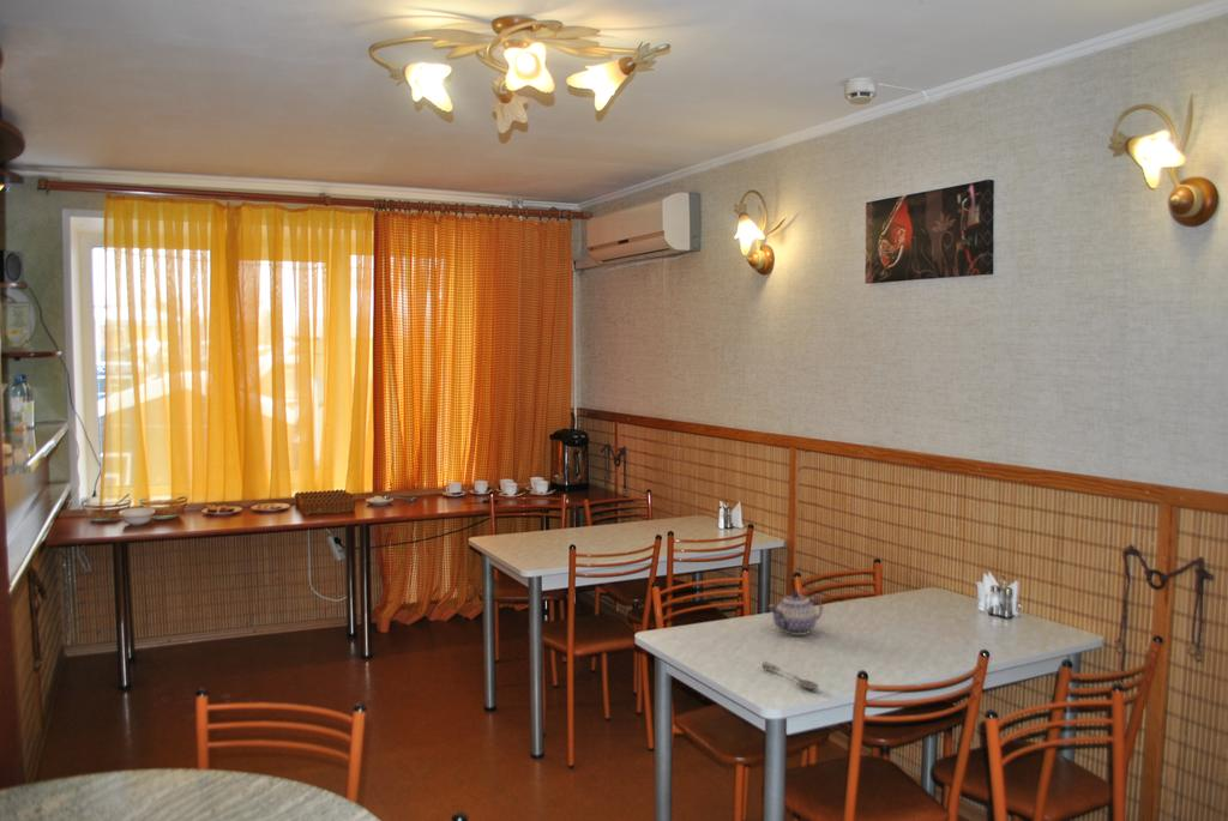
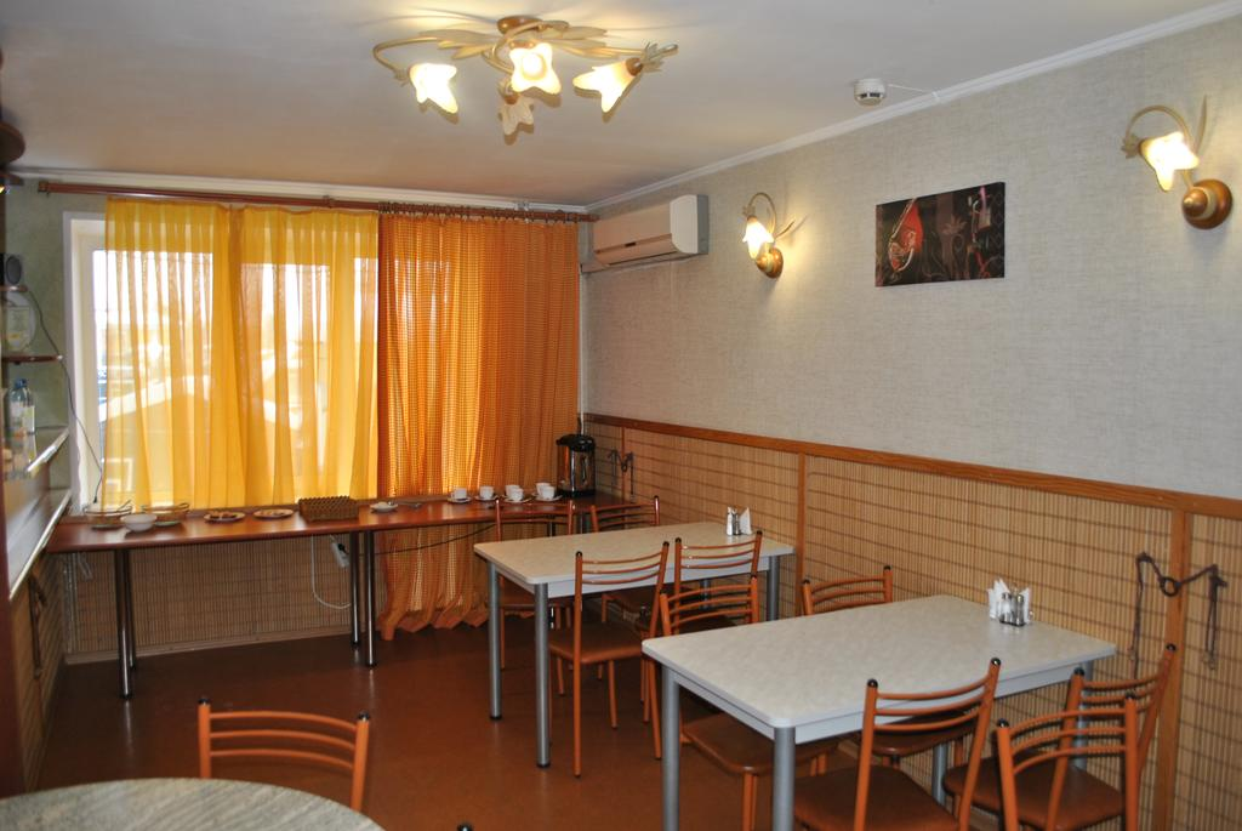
- teapot (795, 611)
- soupspoon (790, 675)
